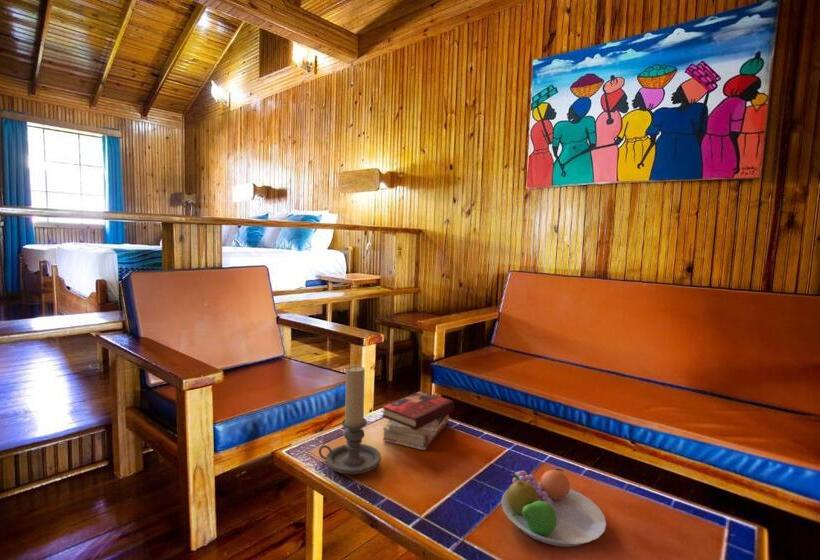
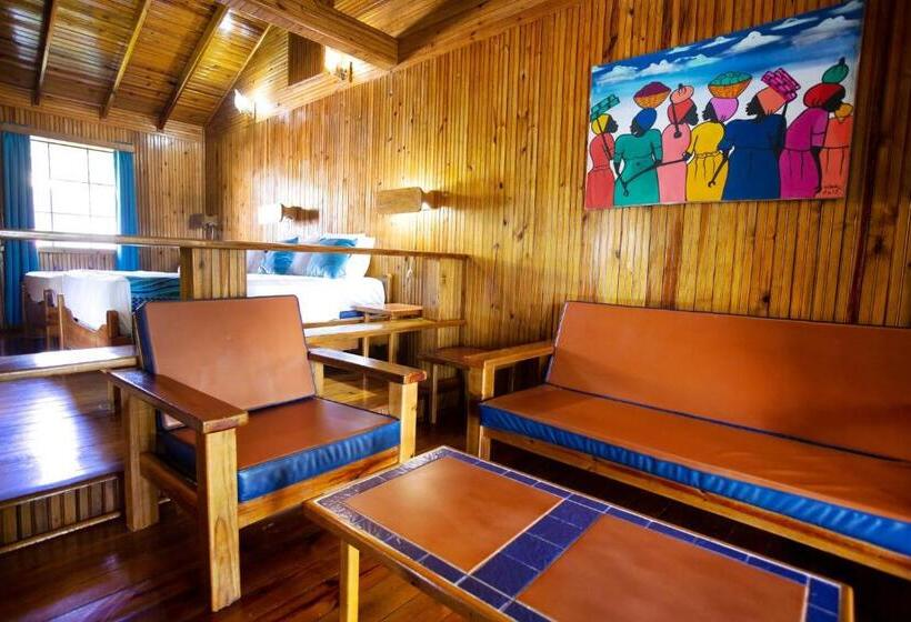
- fruit bowl (548, 500)
- book (417, 417)
- candle holder (349, 415)
